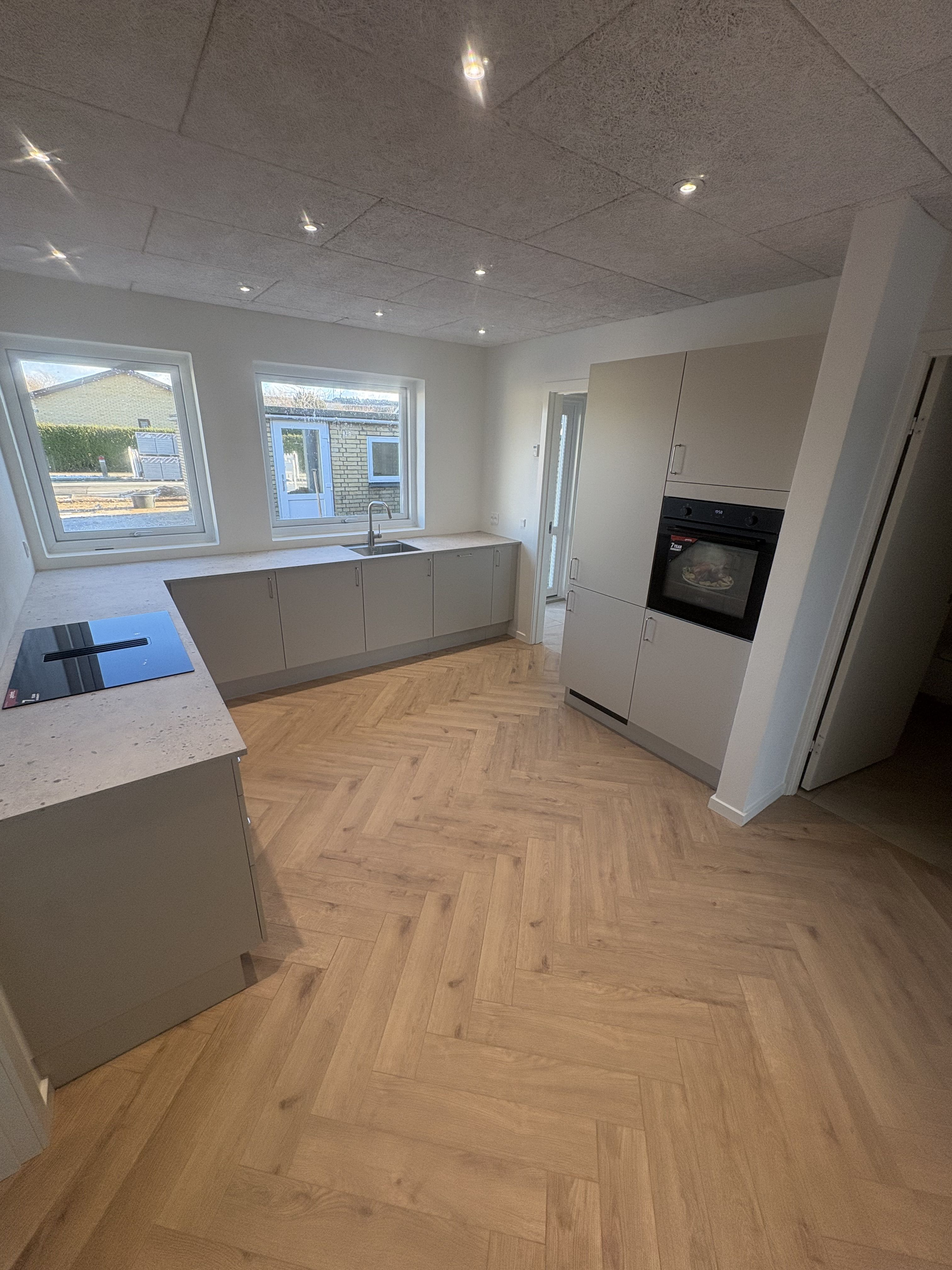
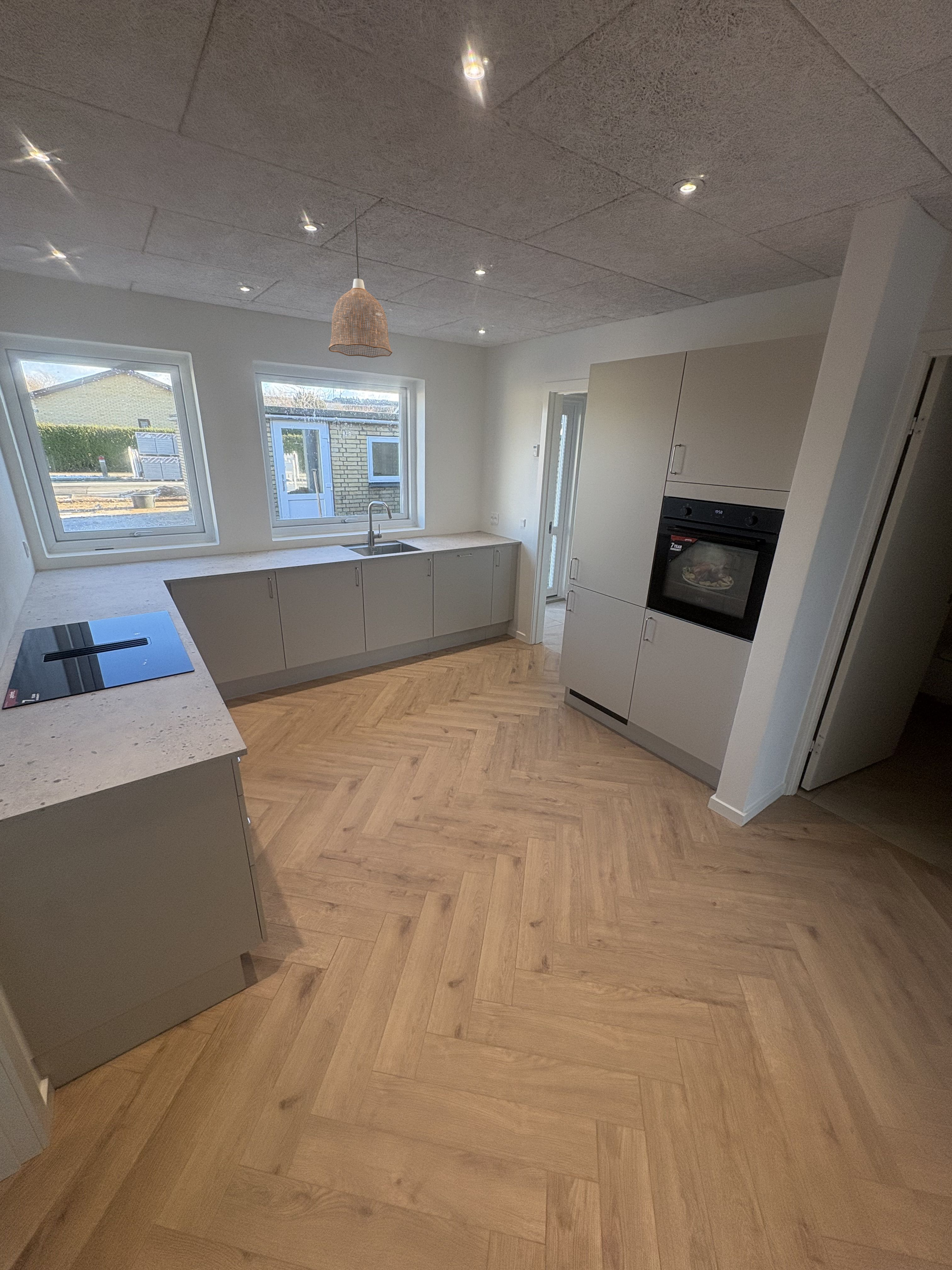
+ pendant lamp (358, 283)
